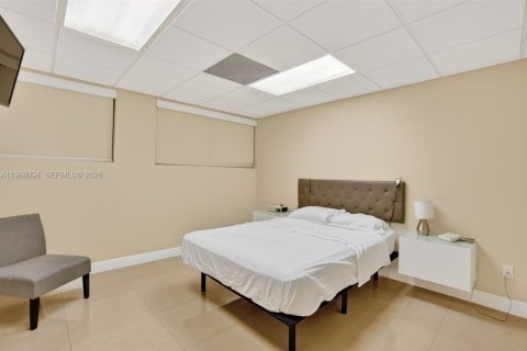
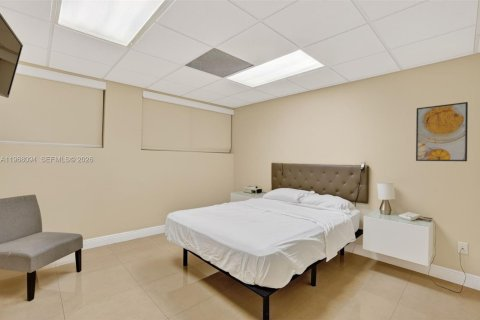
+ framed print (440, 133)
